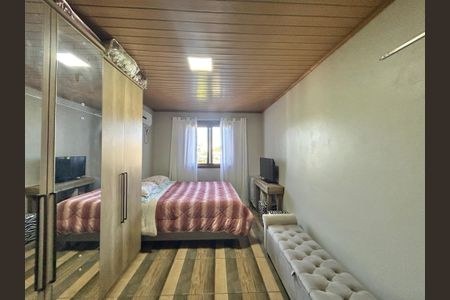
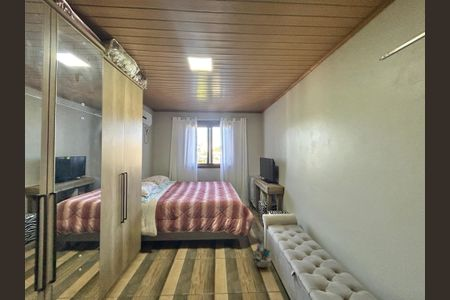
+ waste bin (261, 253)
